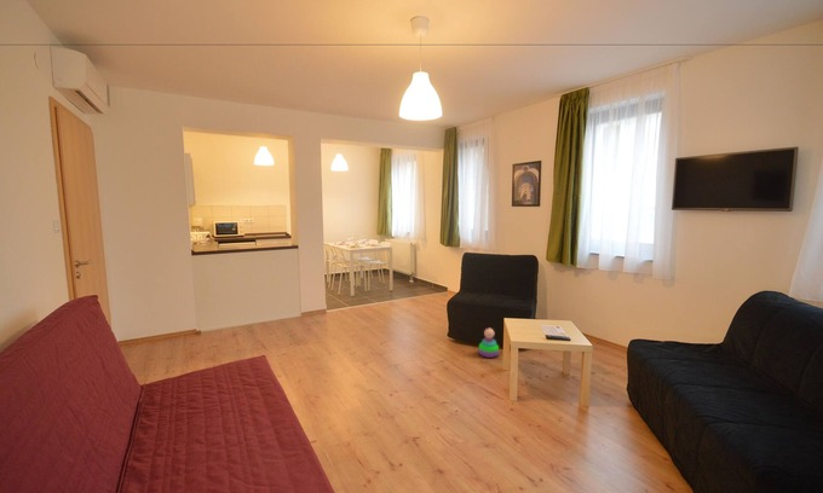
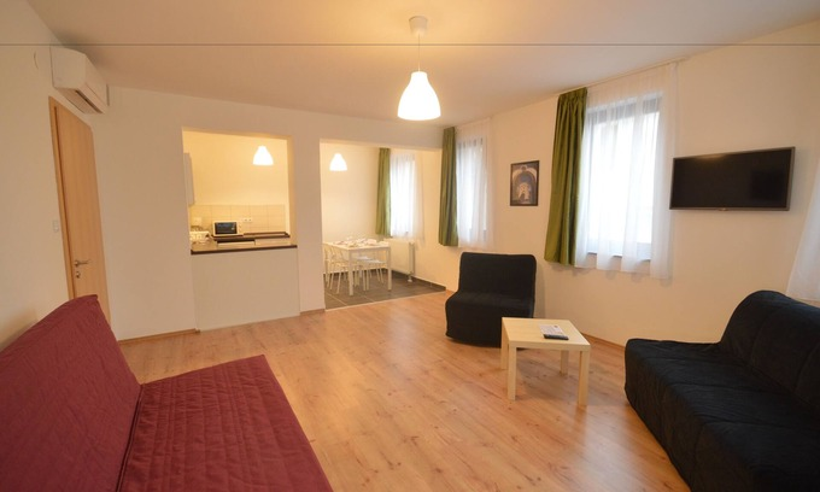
- stacking toy (488, 341)
